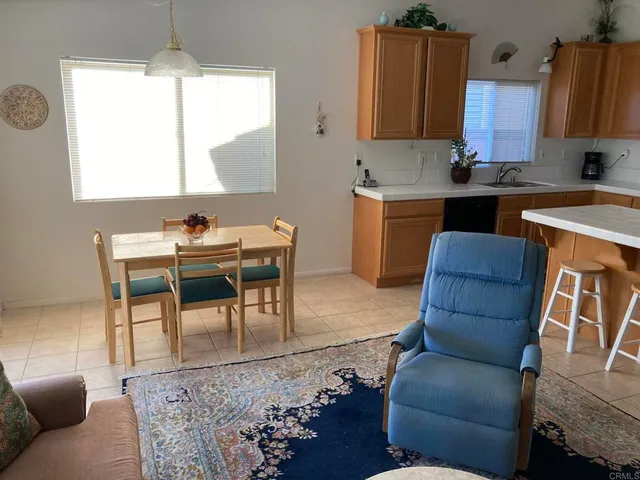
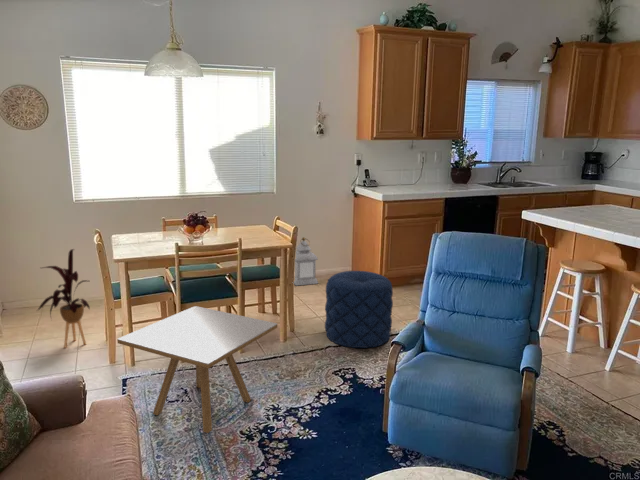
+ side table (202, 369)
+ pouf (358, 306)
+ house plant (65, 297)
+ lantern (303, 259)
